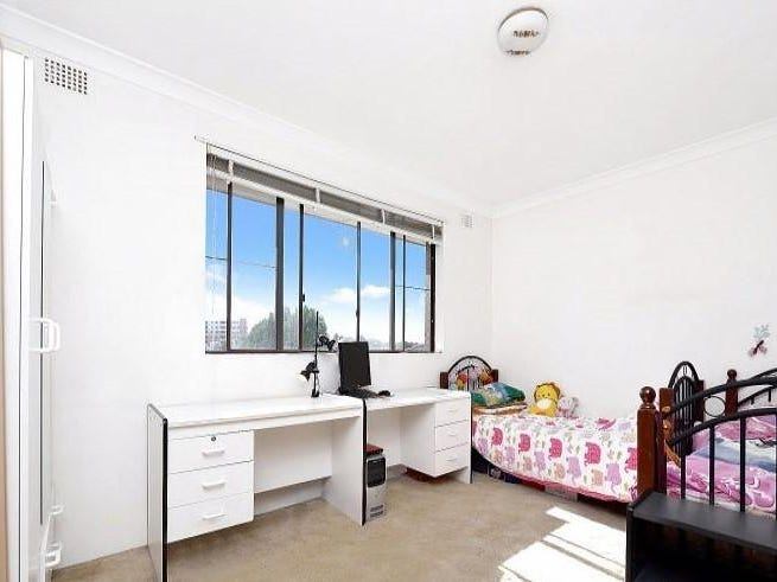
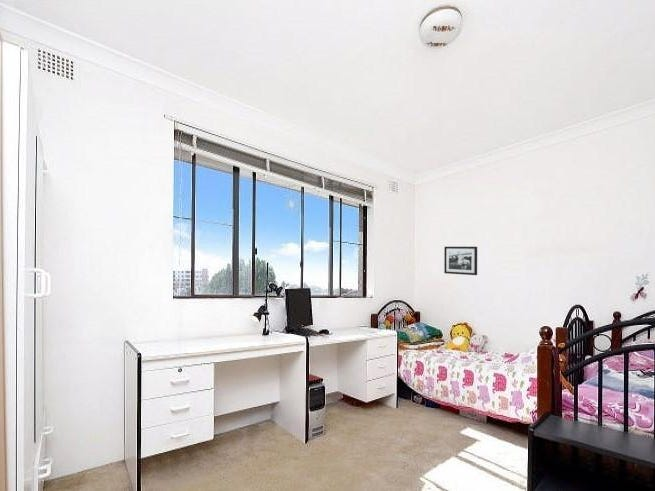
+ picture frame (460, 260)
